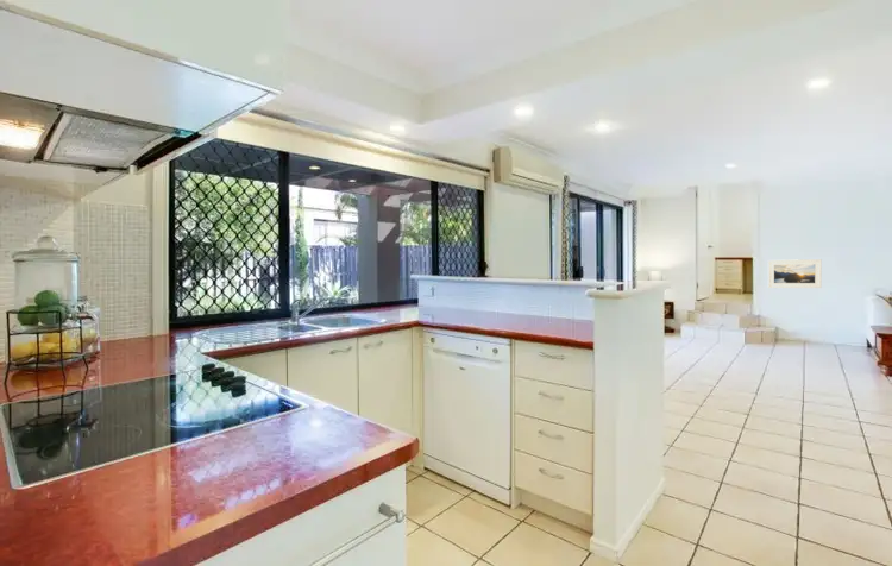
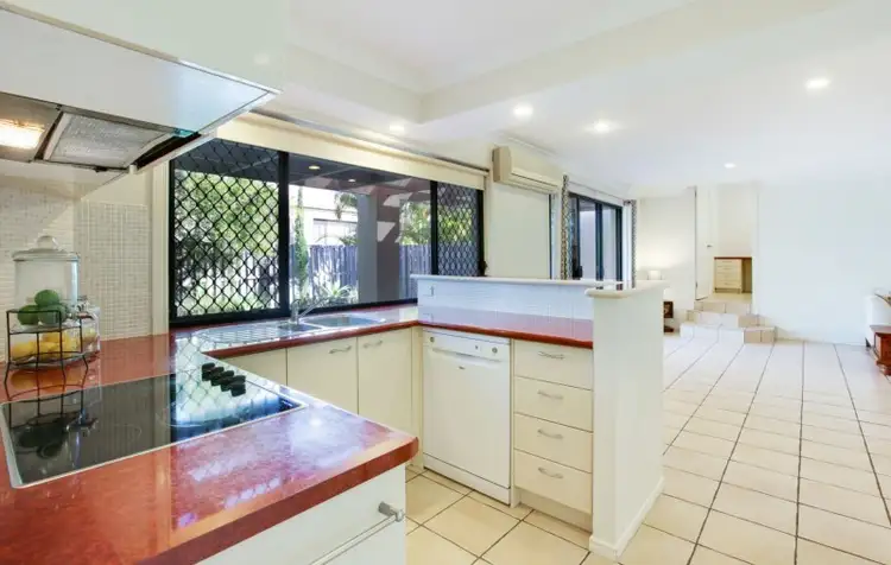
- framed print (793, 273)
